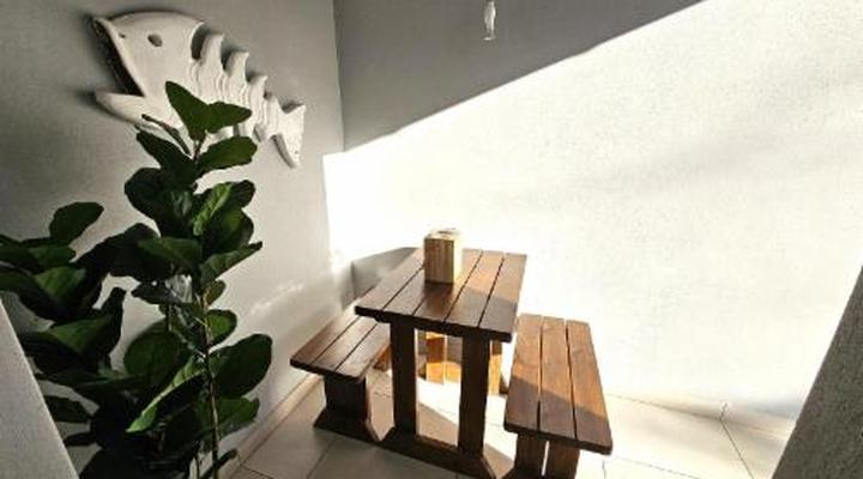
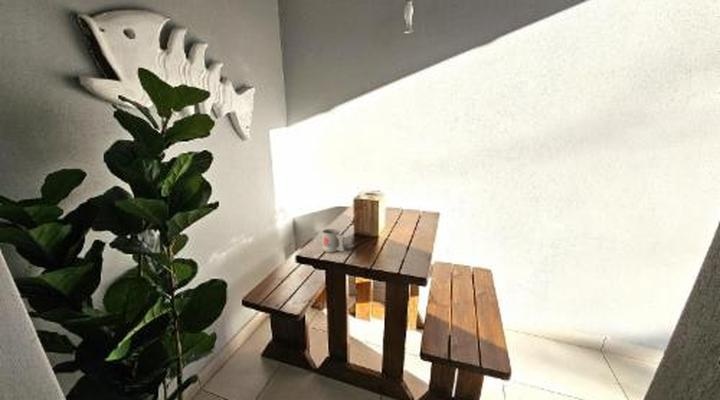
+ mug (334, 241)
